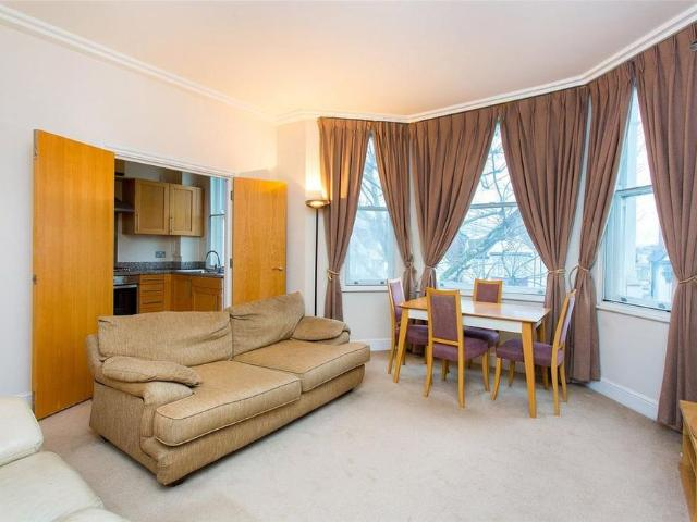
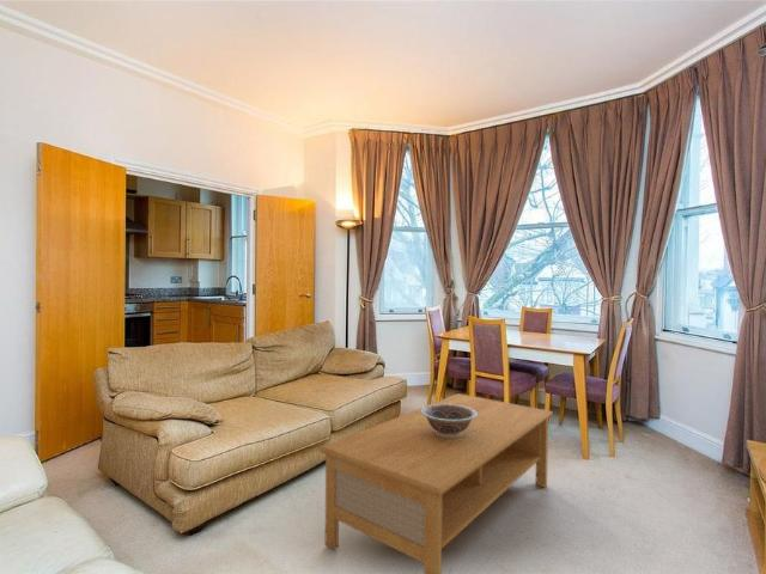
+ coffee table (450, 469)
+ decorative bowl (448, 421)
